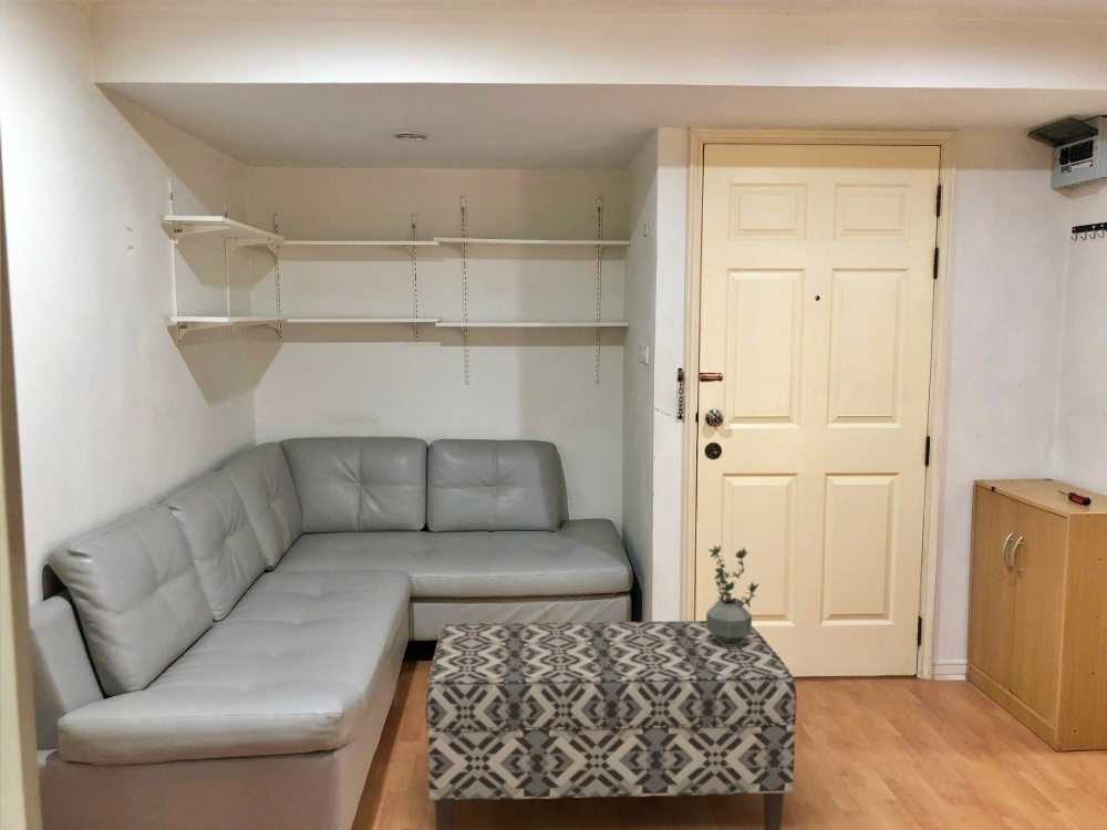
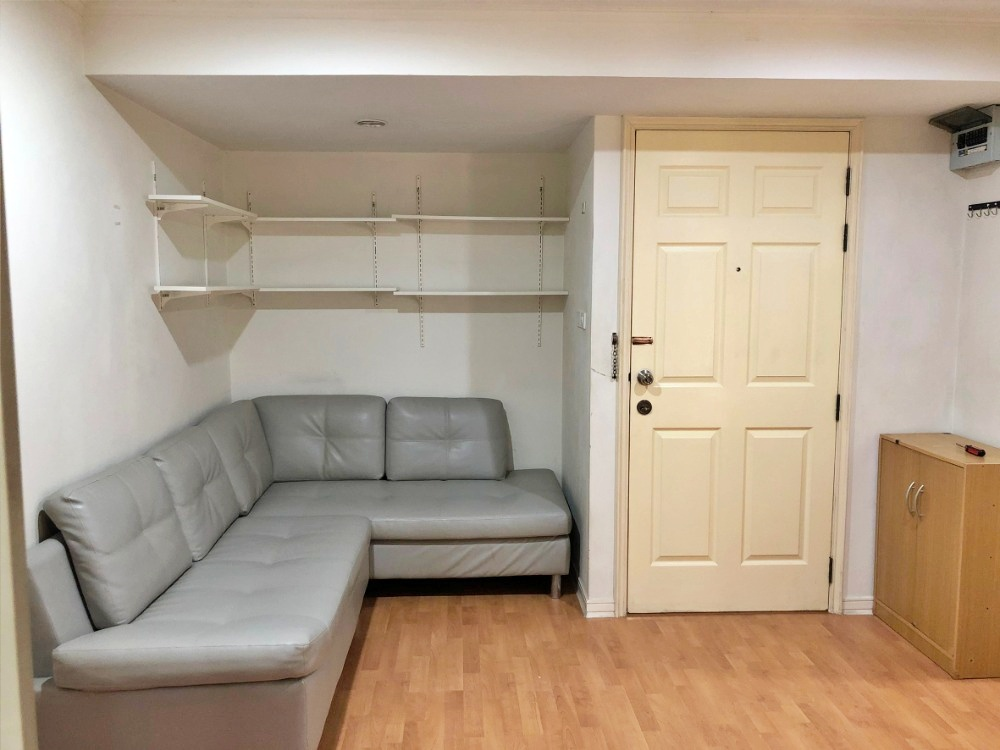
- potted plant (731, 594)
- bench (603, 725)
